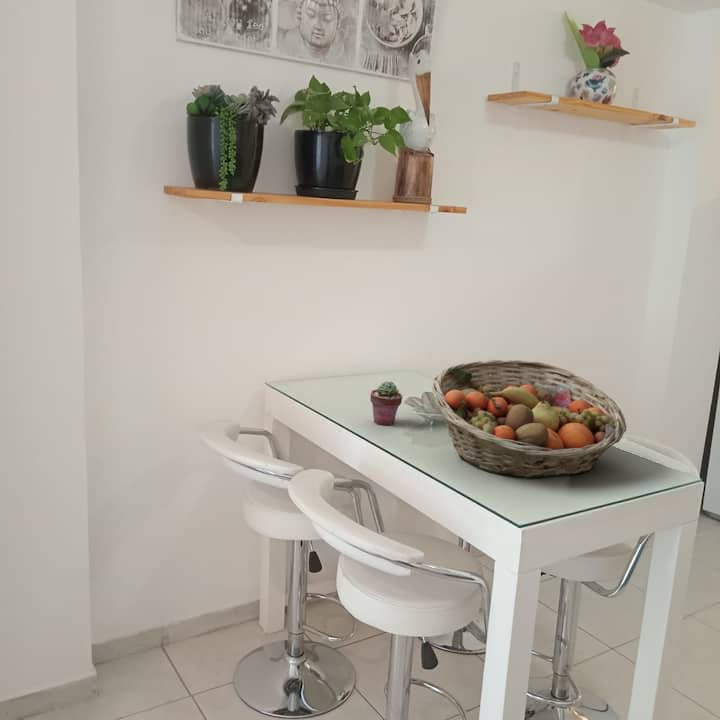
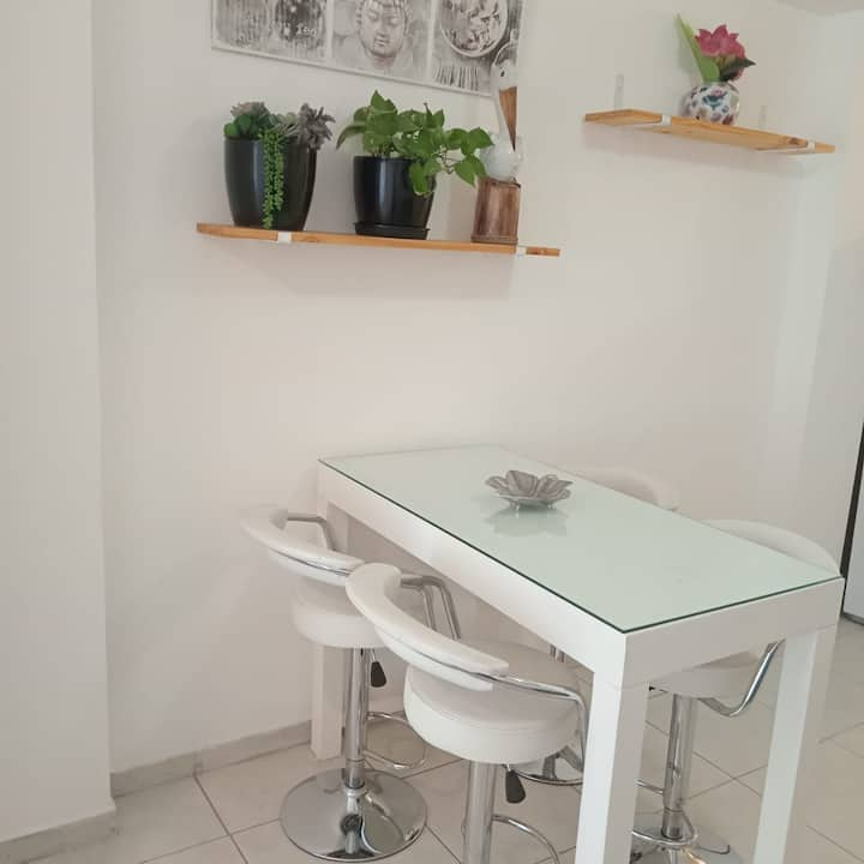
- potted succulent (385, 401)
- fruit basket (525, 416)
